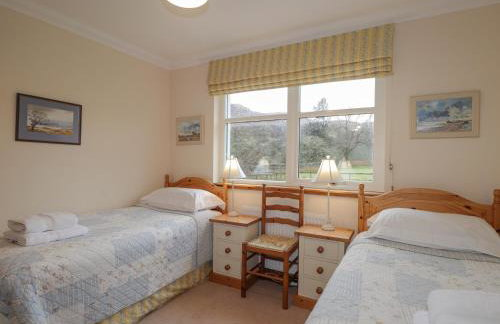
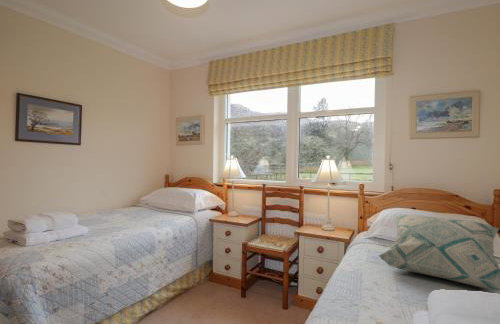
+ decorative pillow (440, 245)
